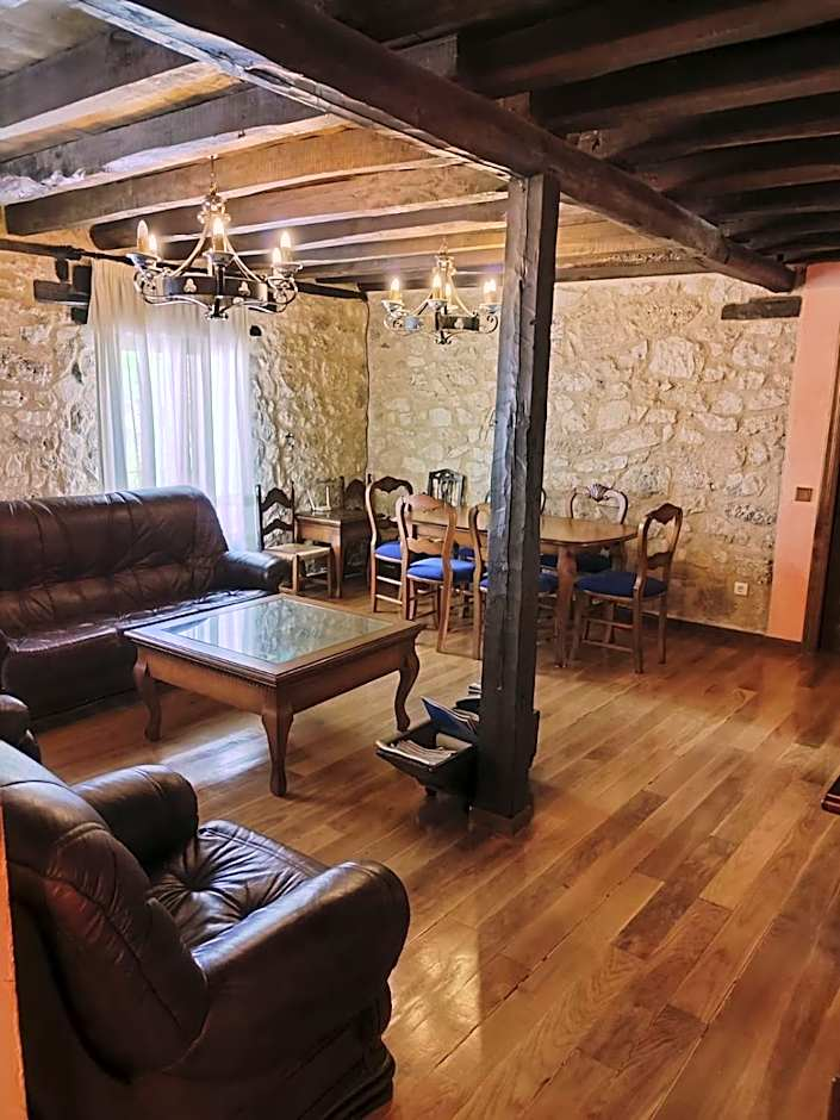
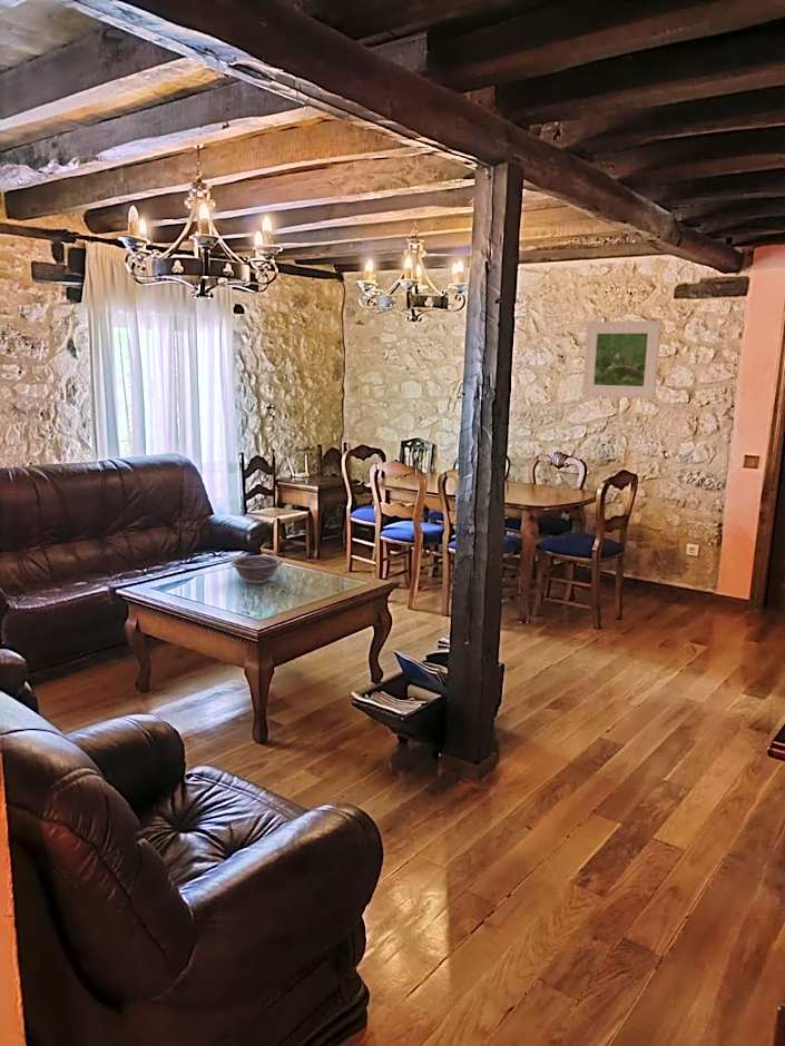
+ decorative bowl (256, 571)
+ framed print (620, 359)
